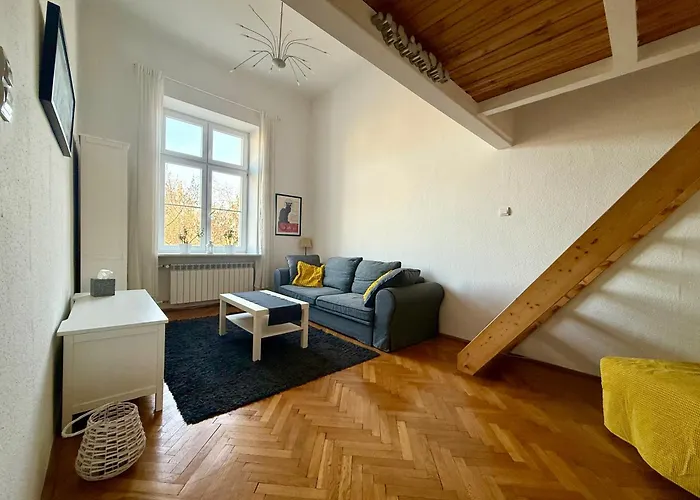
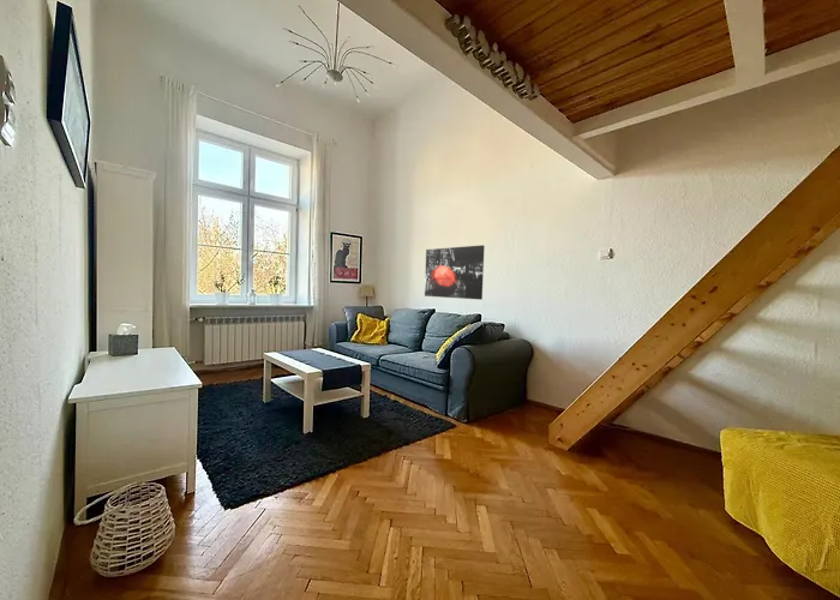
+ wall art (451, 272)
